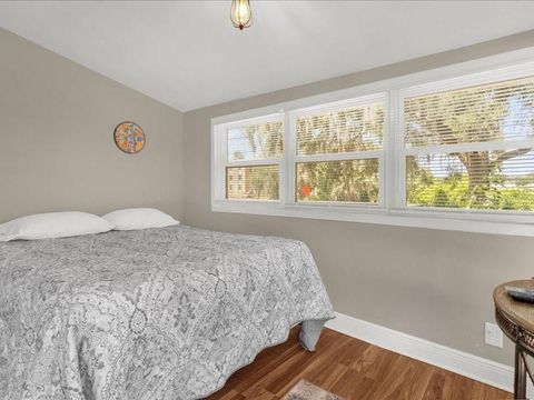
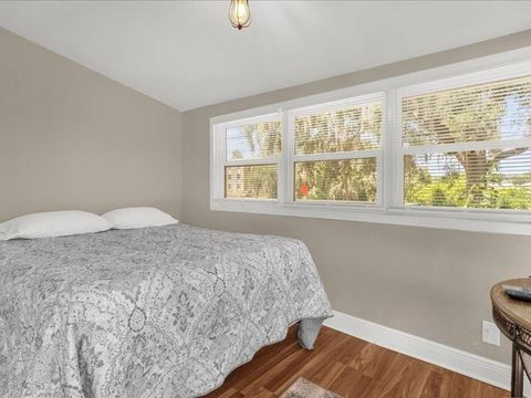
- manhole cover (129, 137)
